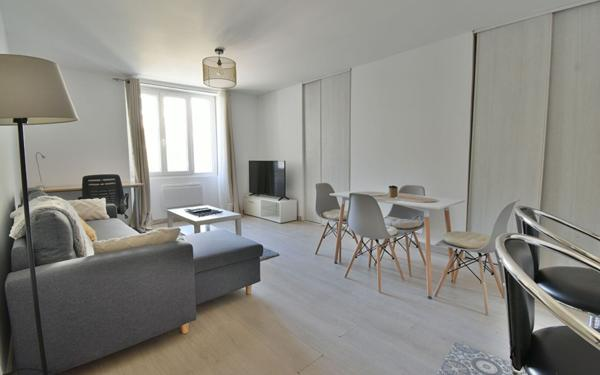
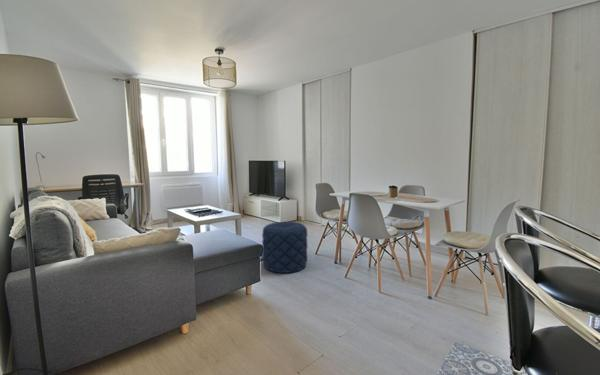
+ pouf (285, 244)
